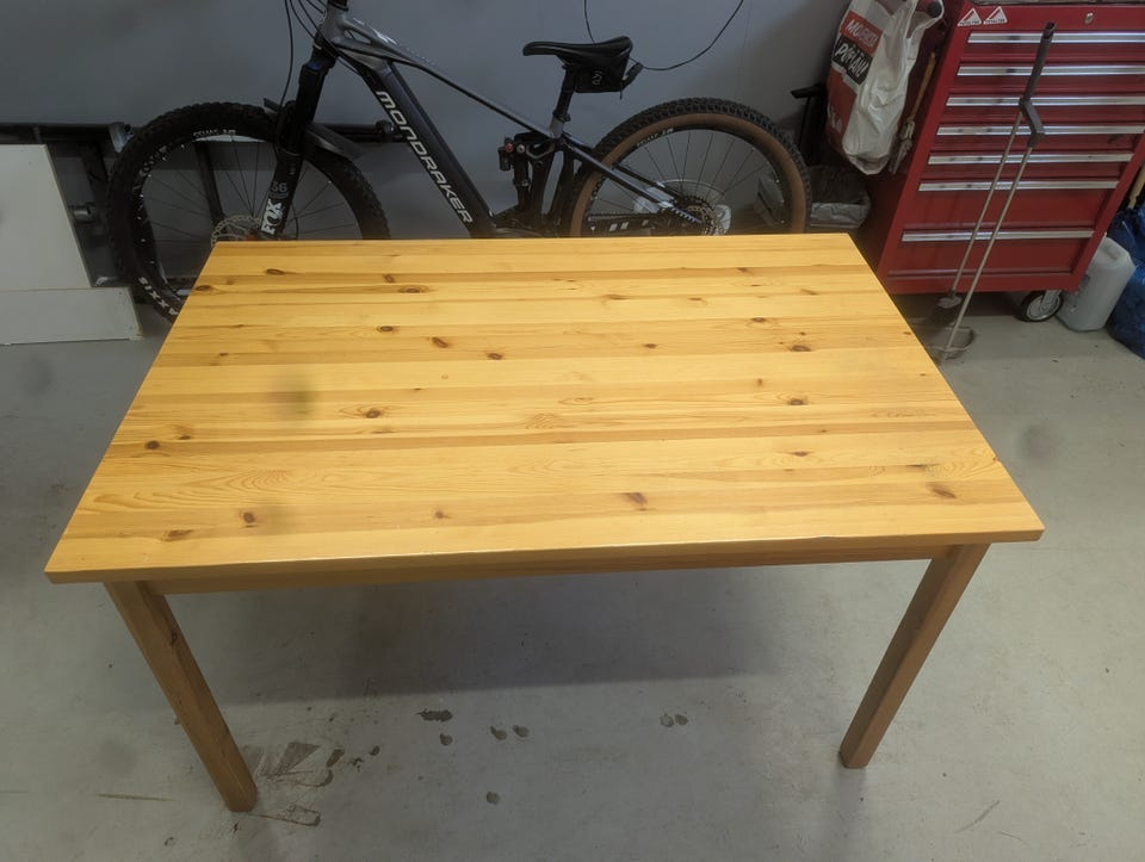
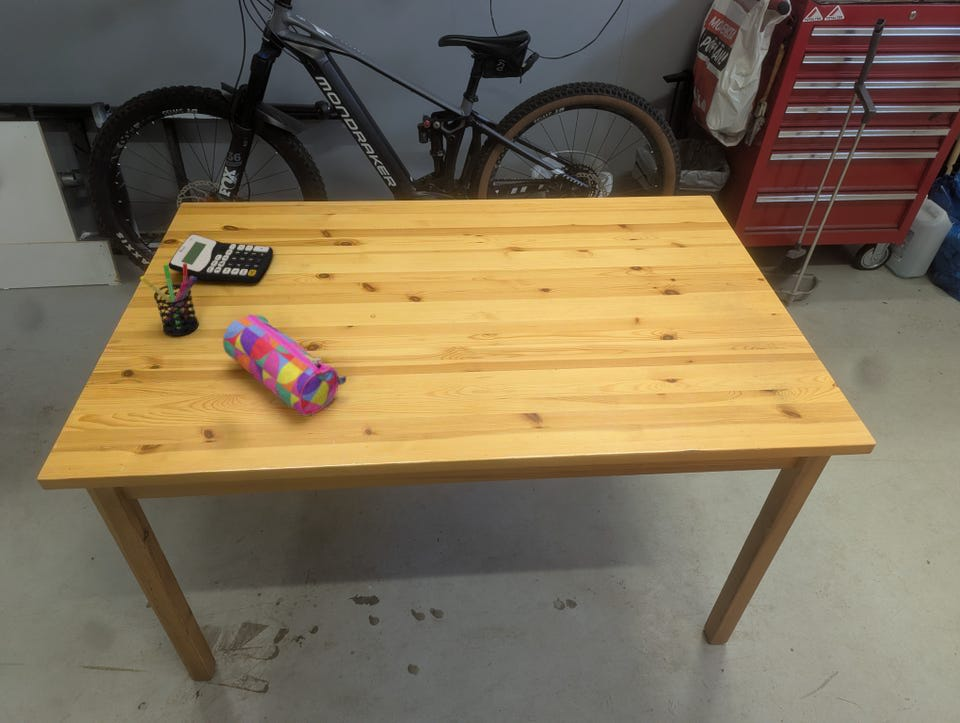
+ pen holder (175, 295)
+ calculator (223, 259)
+ pencil case (282, 361)
